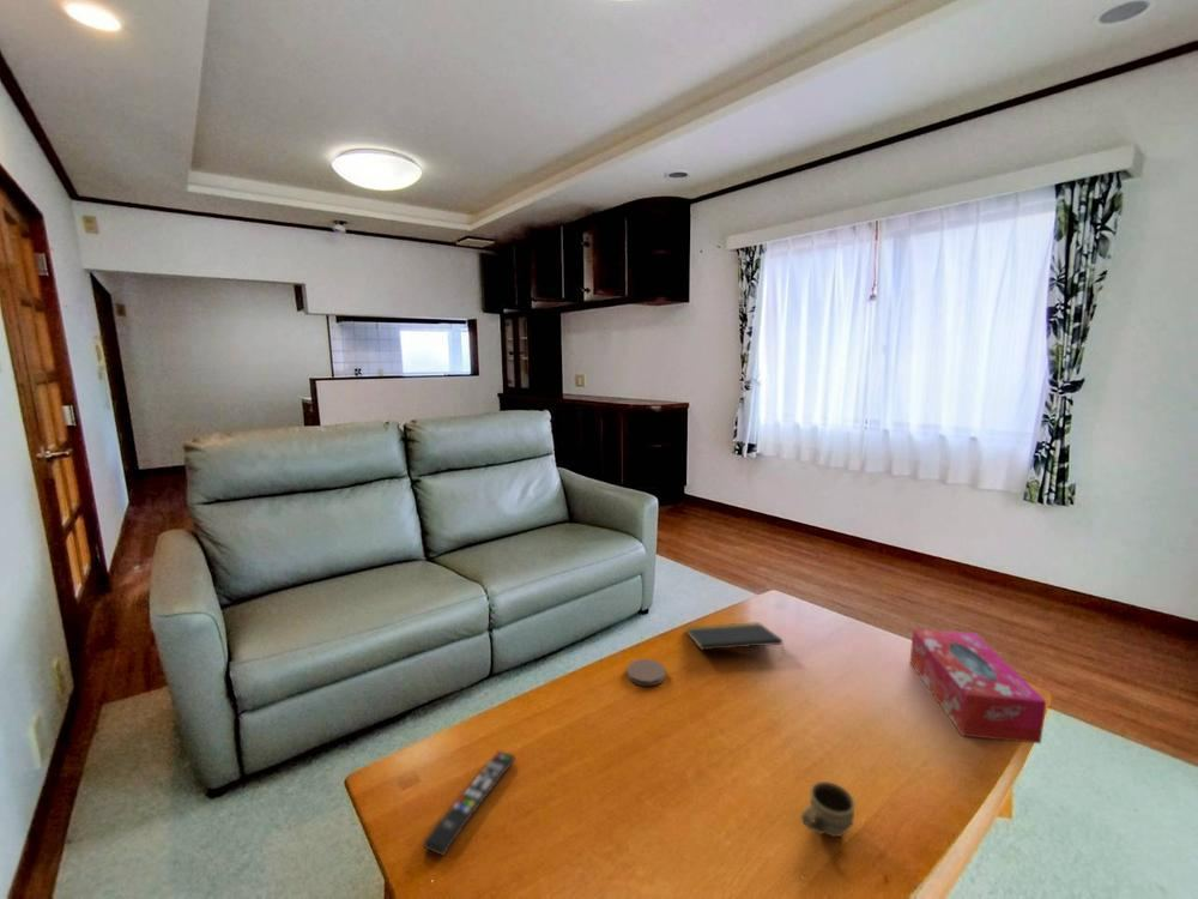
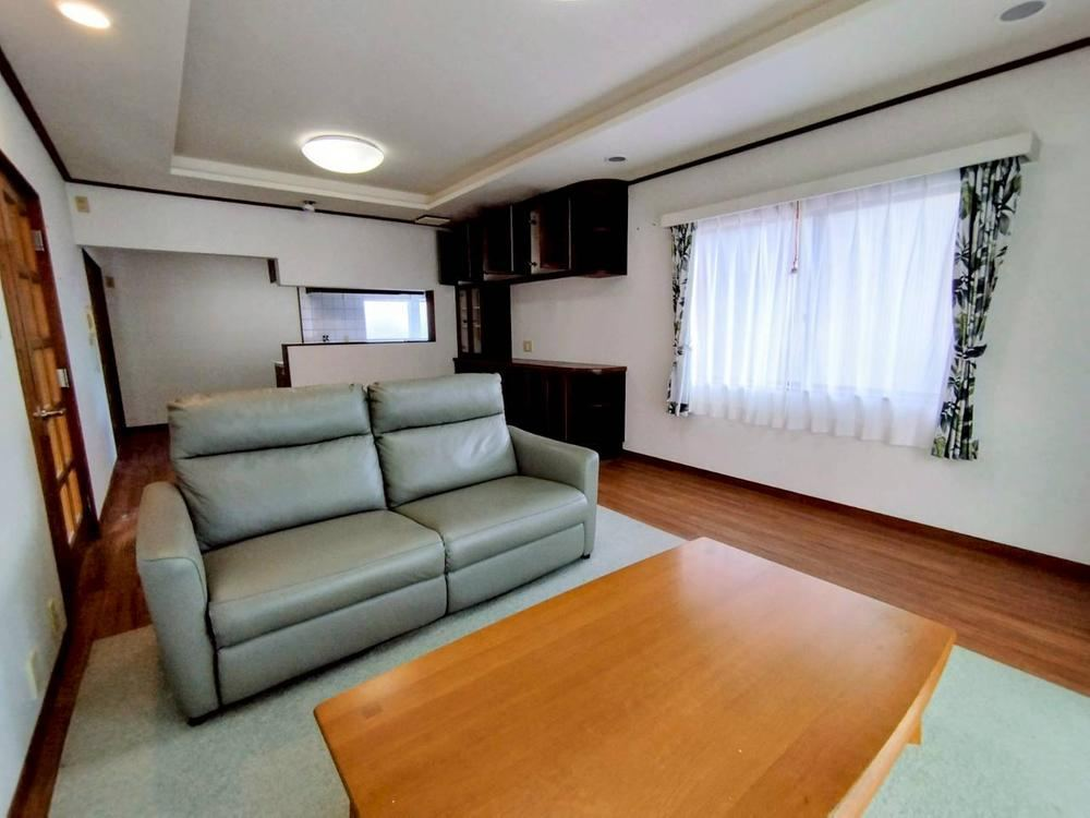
- notepad (731, 635)
- coaster (646, 671)
- tissue box (969, 680)
- cup (824, 813)
- remote control (473, 797)
